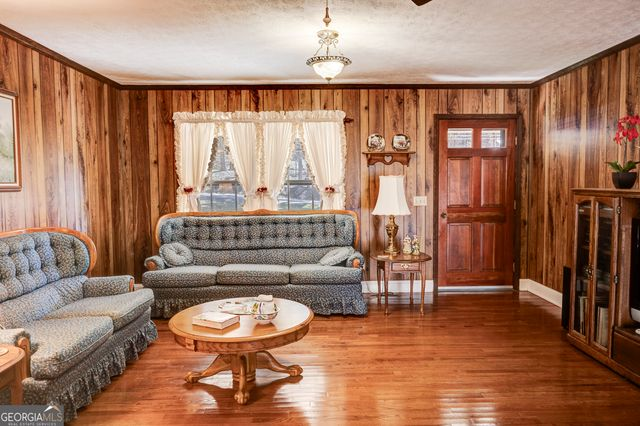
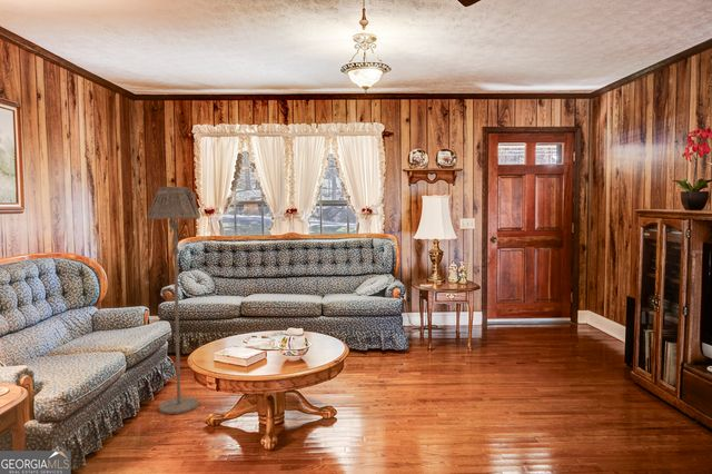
+ floor lamp (176, 297)
